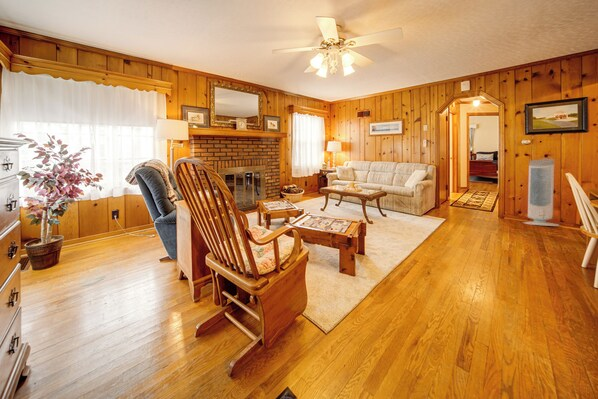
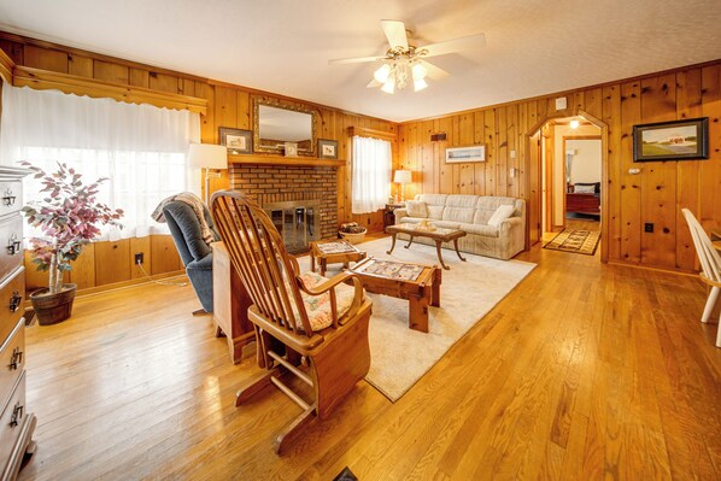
- air purifier (540, 191)
